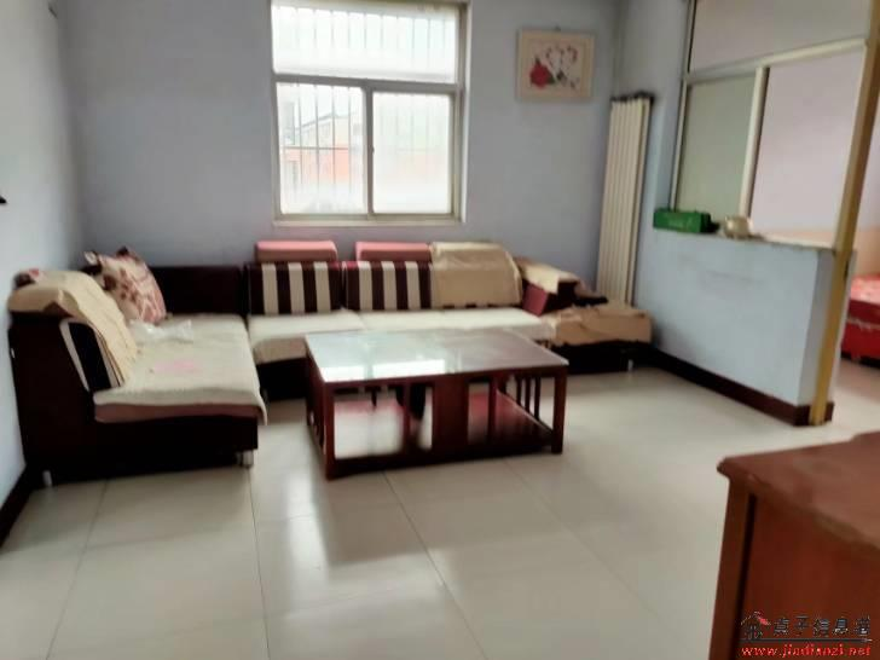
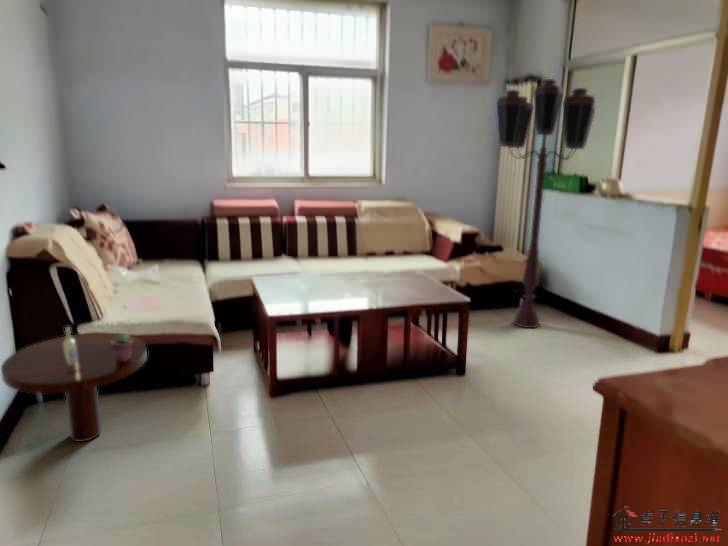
+ floor lamp (537, 208)
+ potted succulent (122, 345)
+ coffee table (79, 375)
